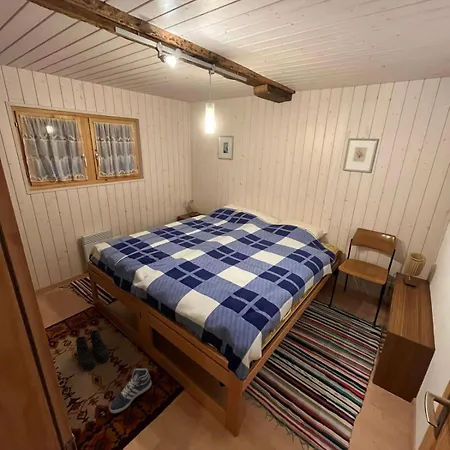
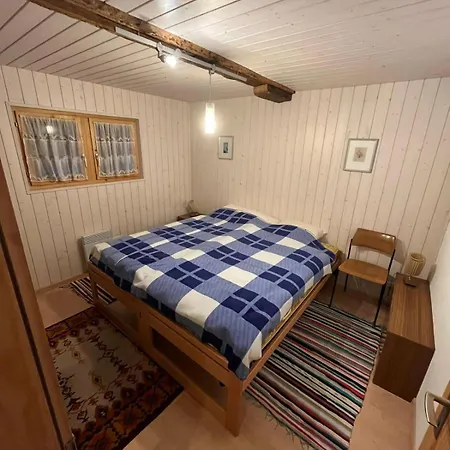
- sneaker (130, 387)
- boots (92, 346)
